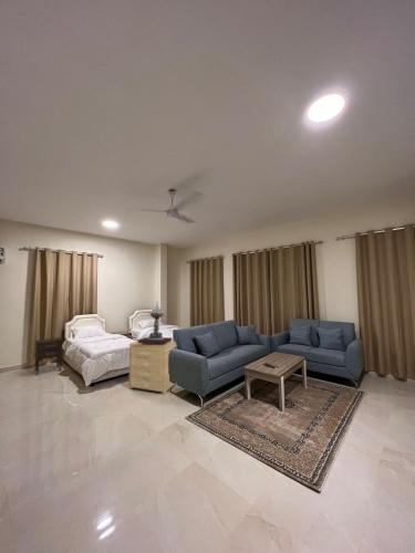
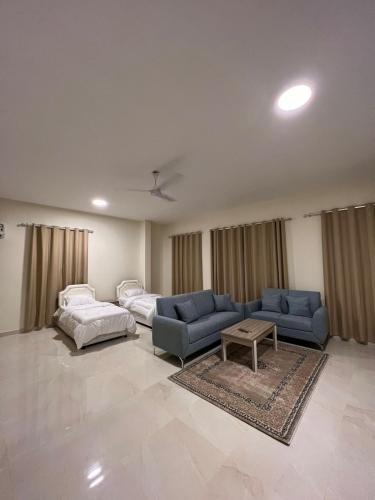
- nightstand (49, 355)
- decorative urn (155, 322)
- side table (152, 364)
